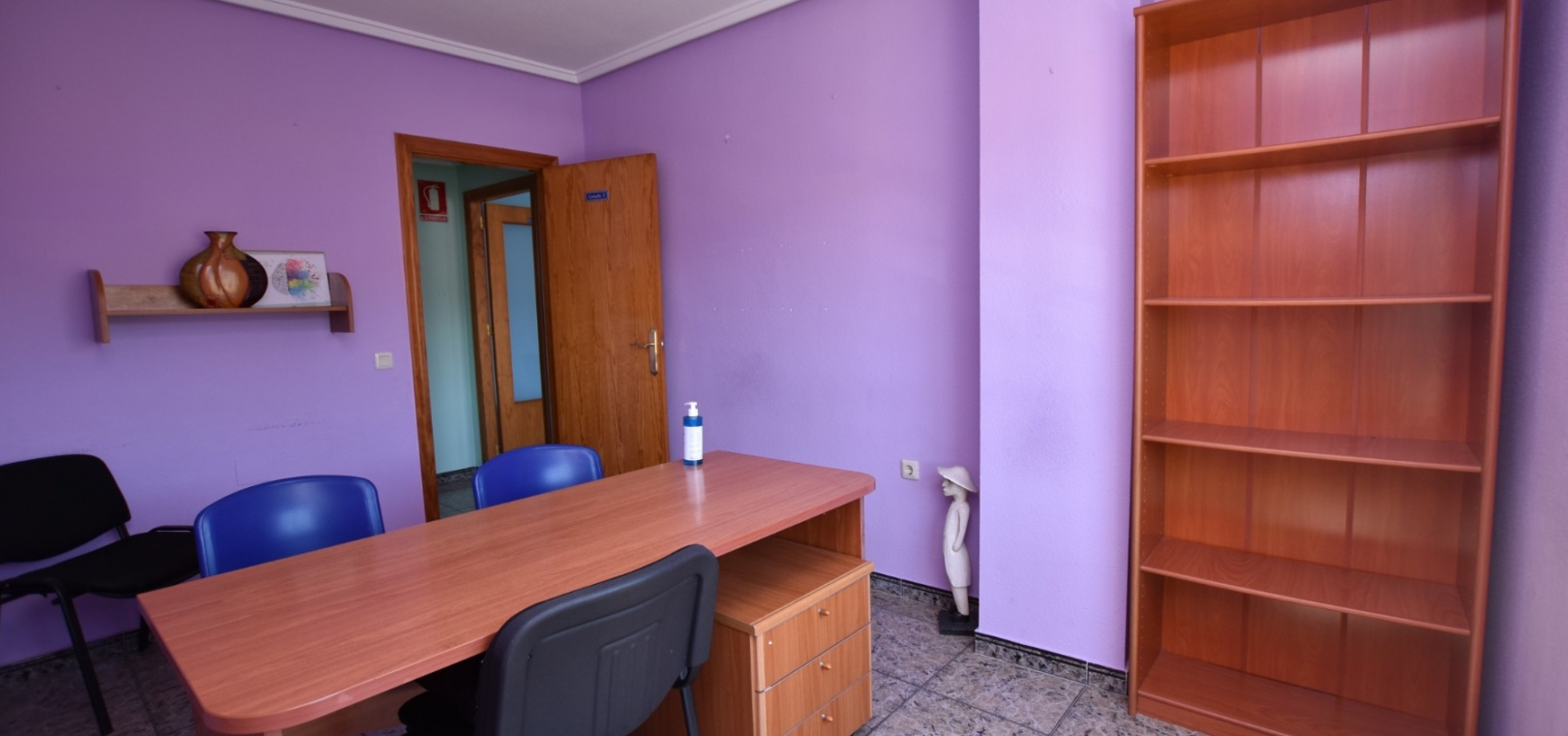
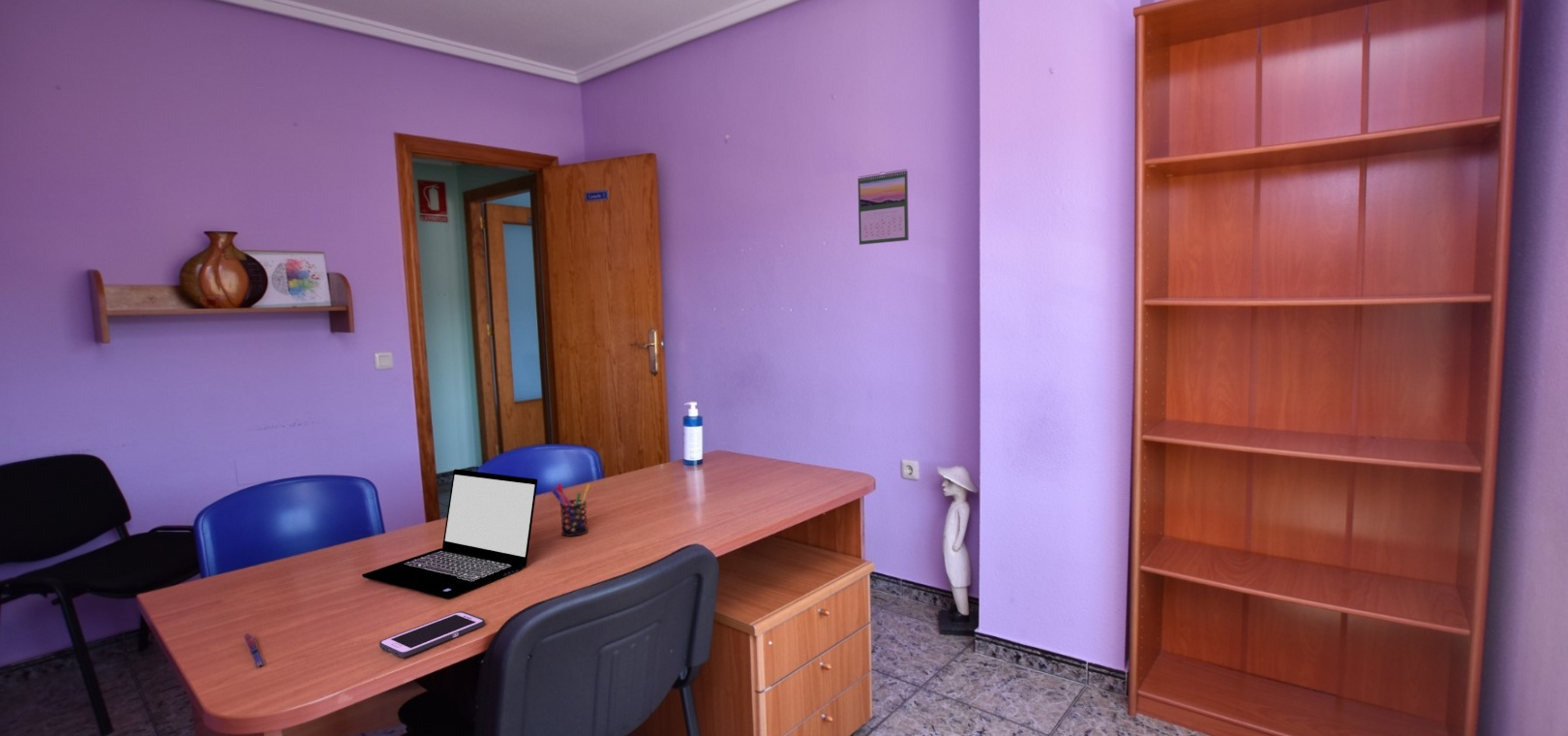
+ cell phone (434, 633)
+ laptop computer (451, 528)
+ pen (254, 648)
+ calendar (883, 206)
+ pen holder (573, 507)
